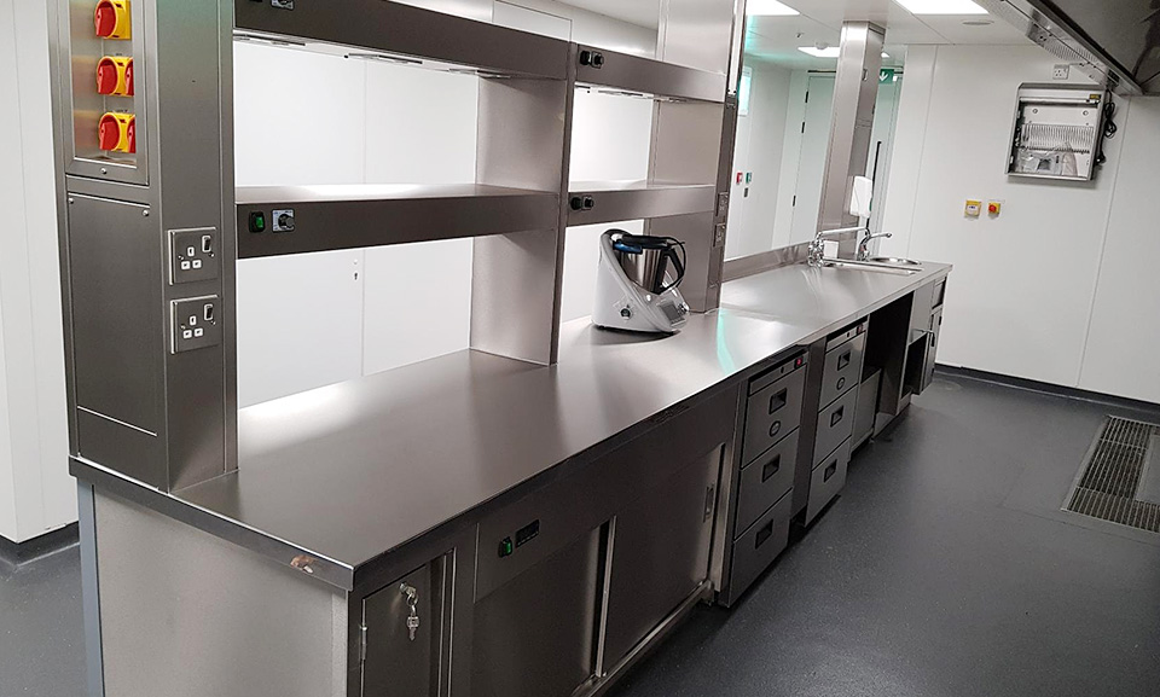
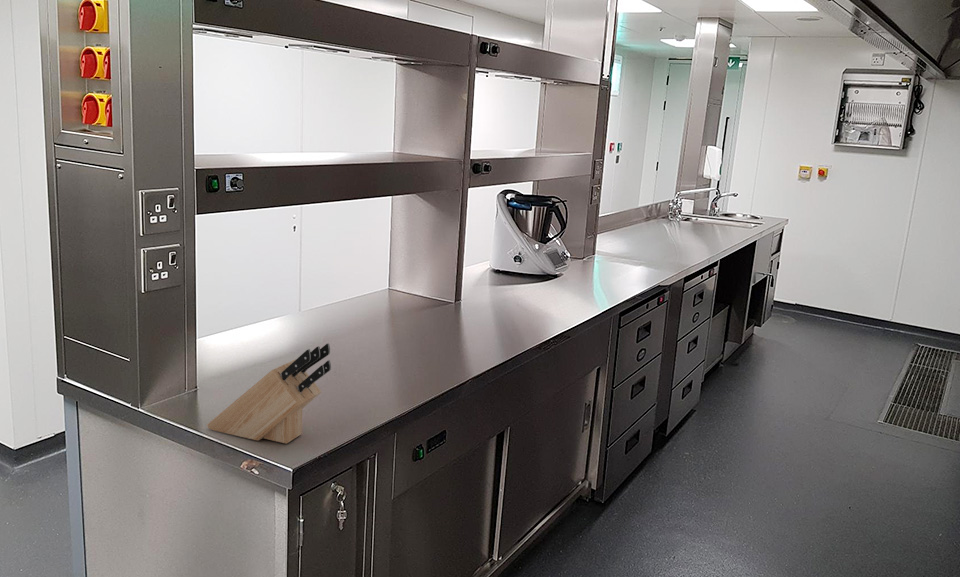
+ knife block (272, 386)
